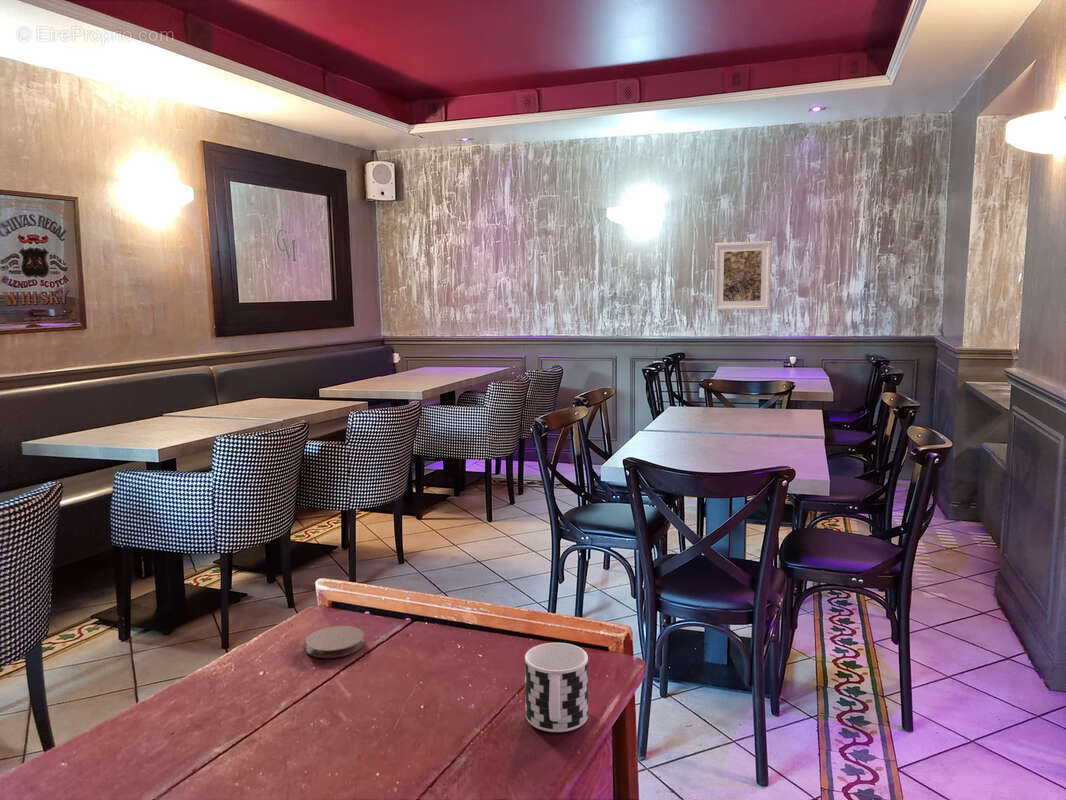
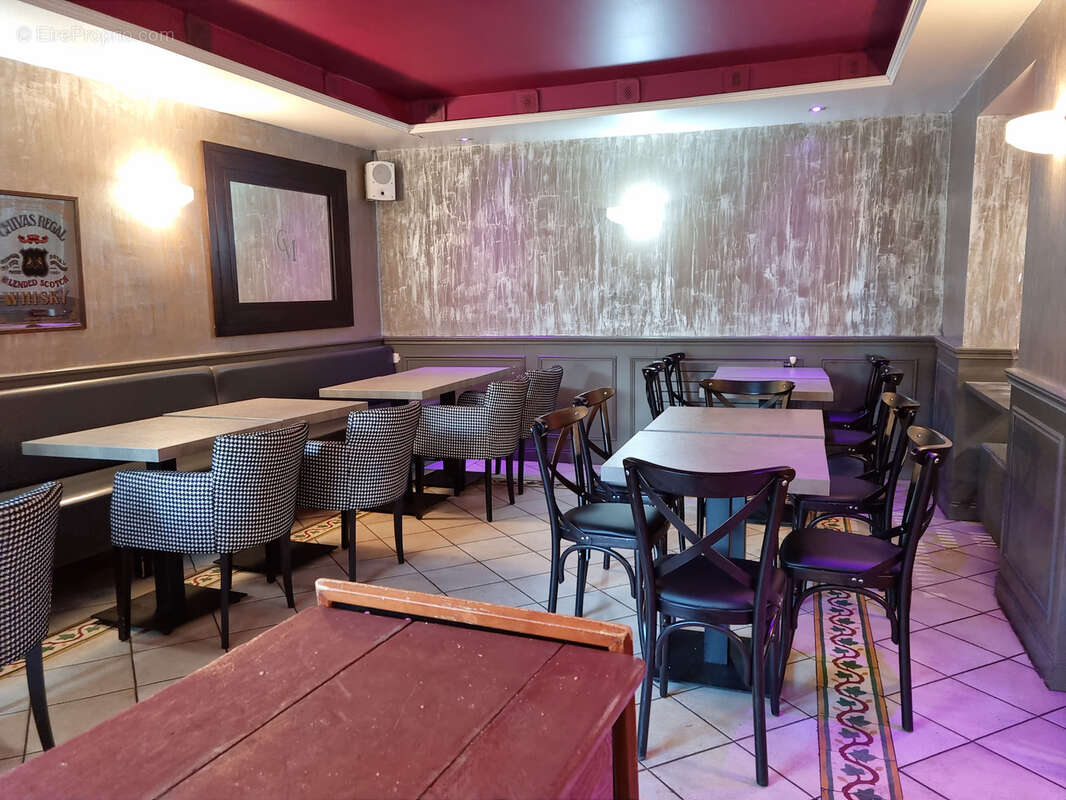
- cup (556, 691)
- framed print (742, 276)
- coaster (335, 641)
